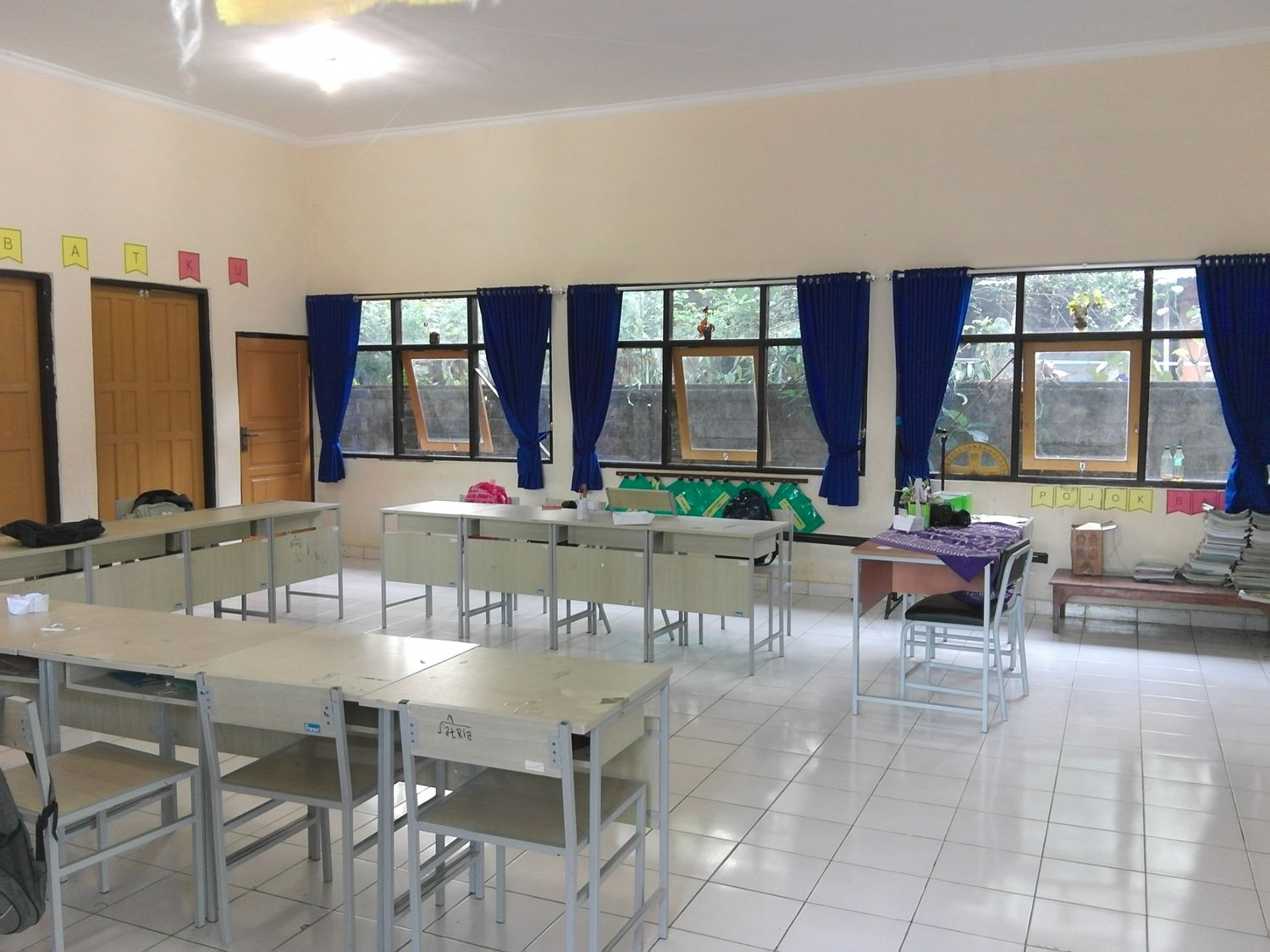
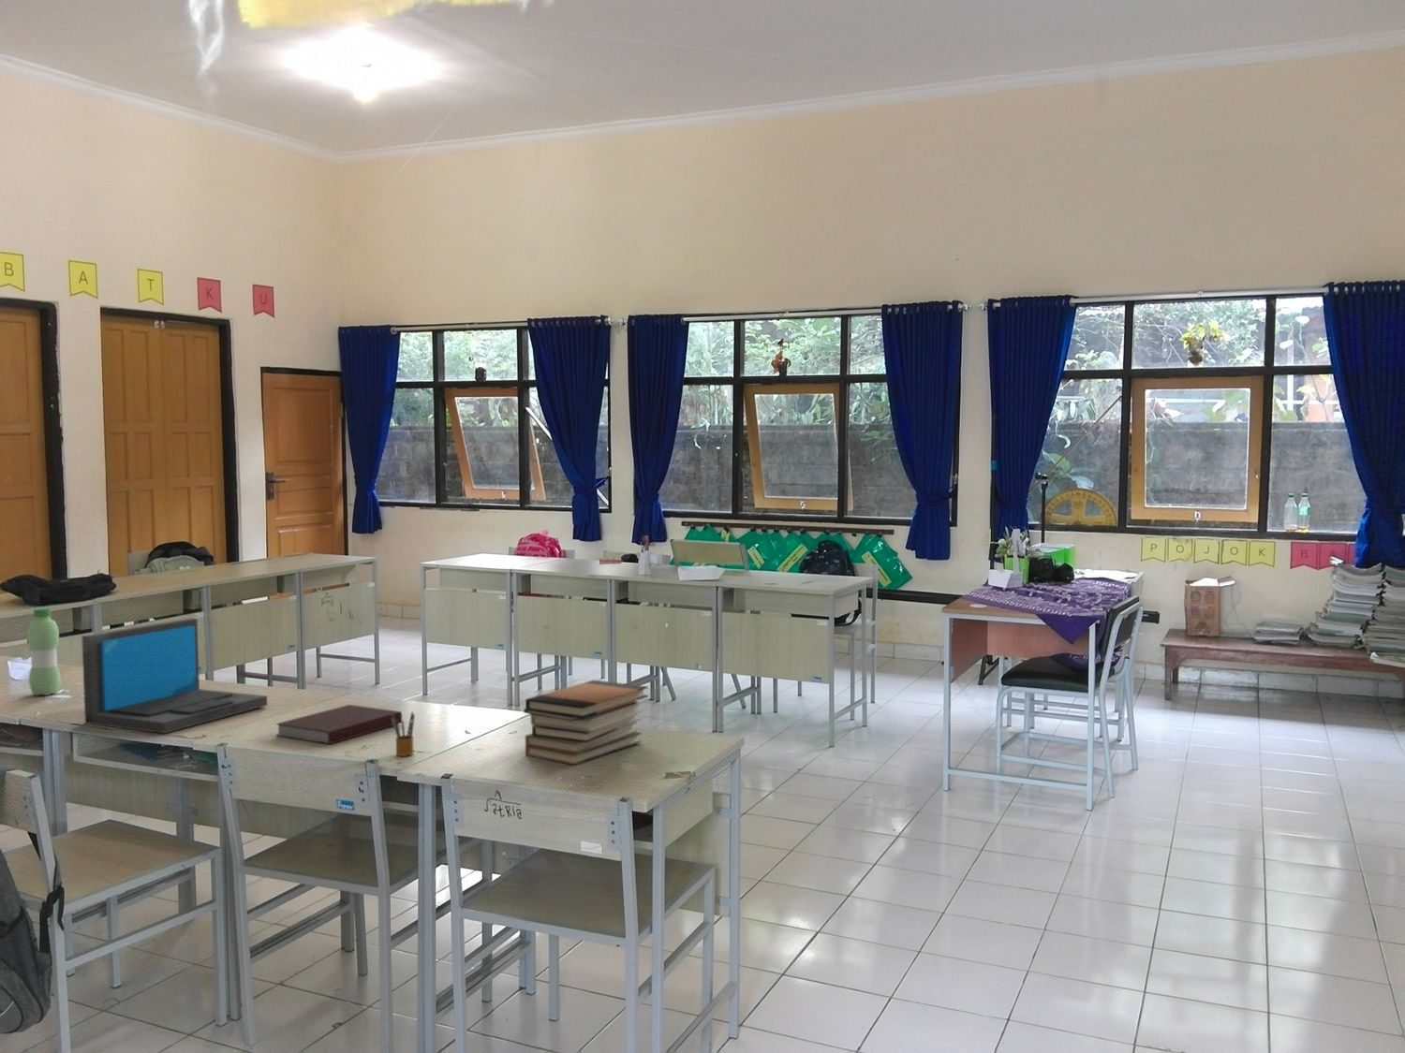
+ laptop (178, 671)
+ water bottle (43, 651)
+ pencil box (404, 733)
+ book stack (587, 720)
+ notebook (340, 722)
